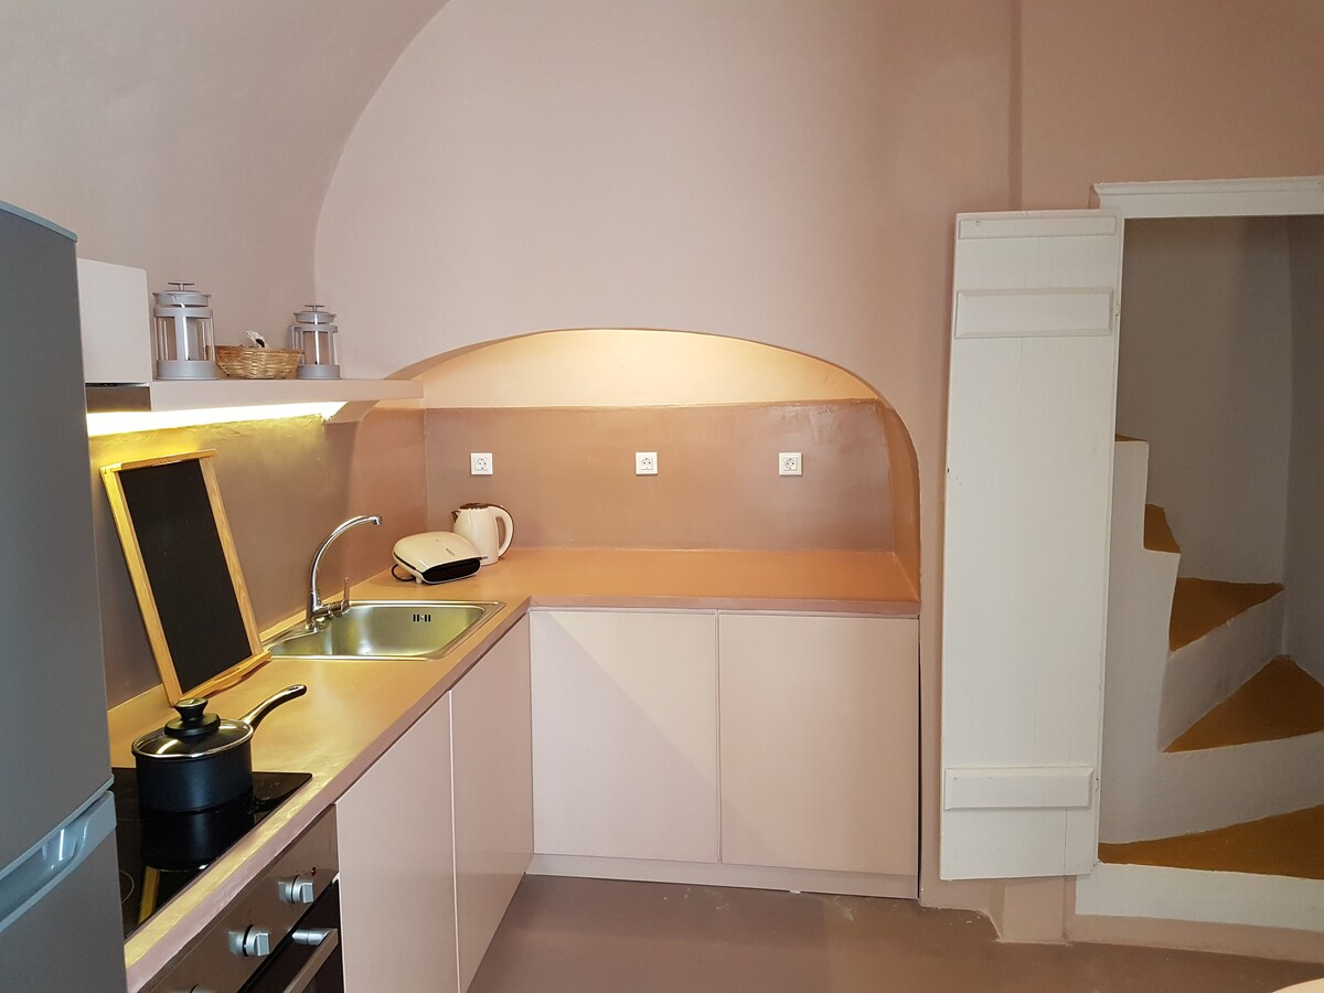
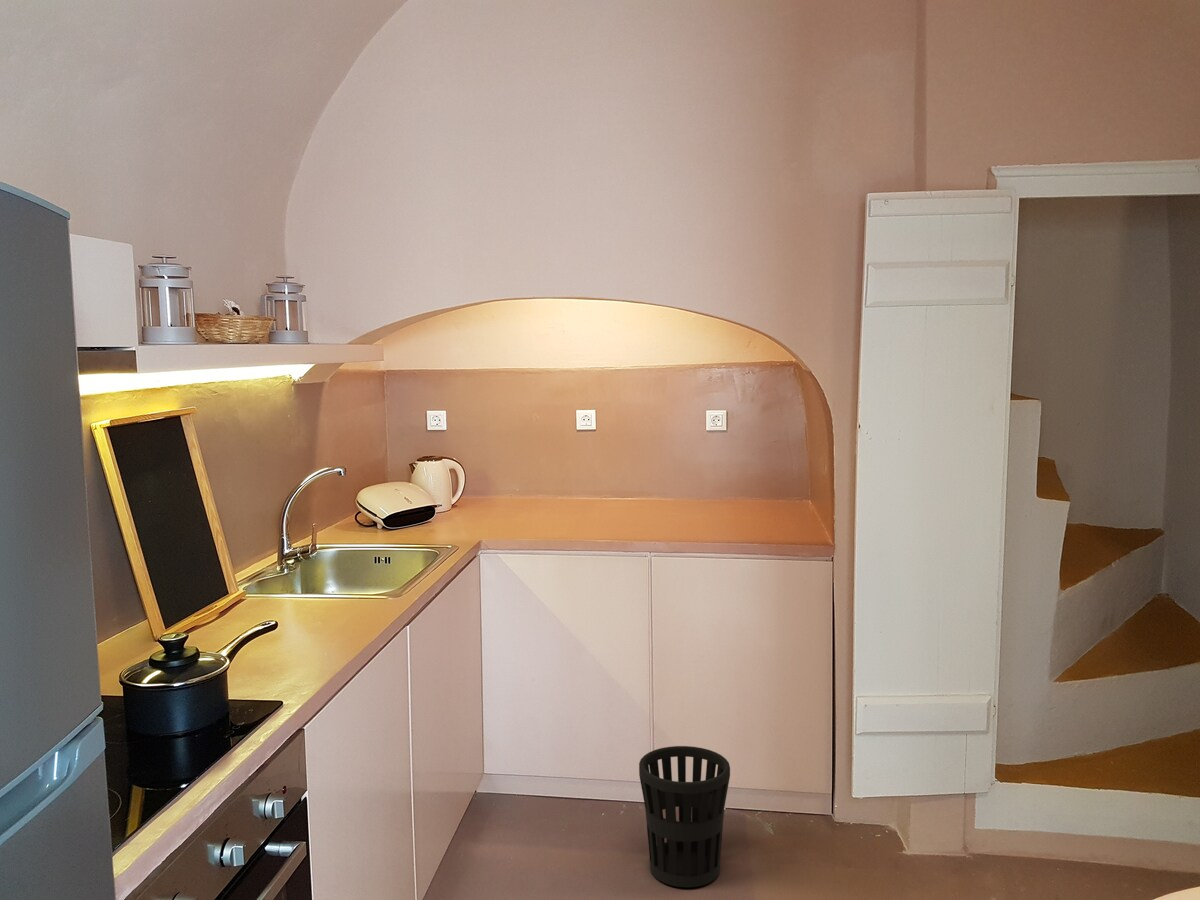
+ wastebasket (684, 815)
